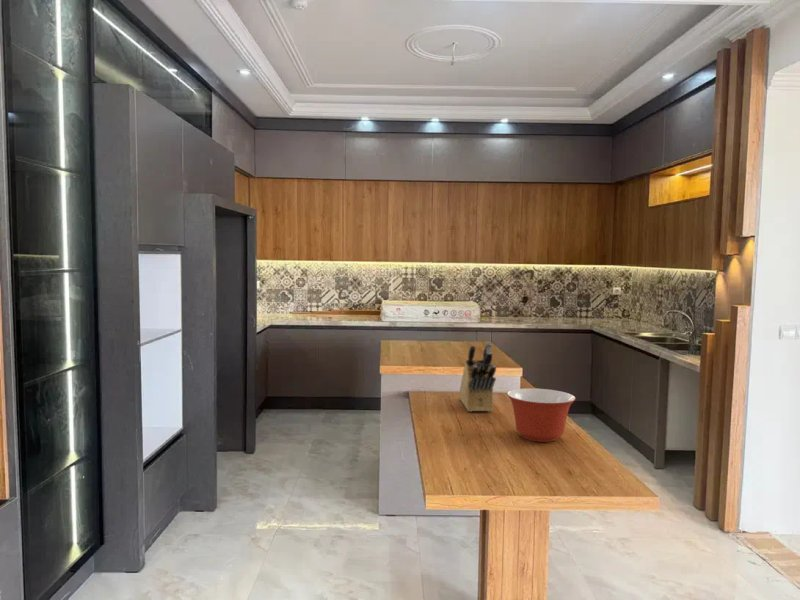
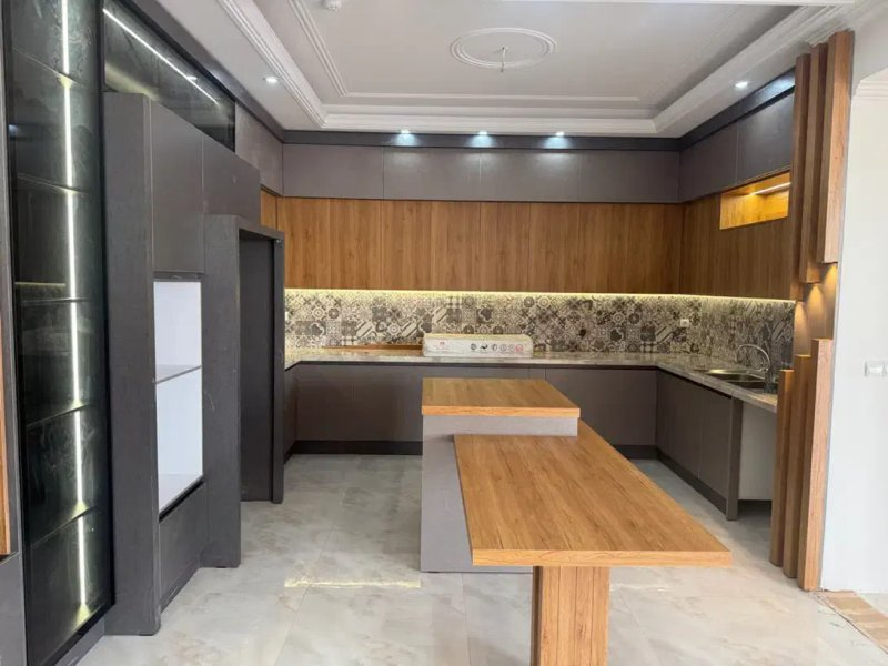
- knife block (477, 373)
- mixing bowl (540, 416)
